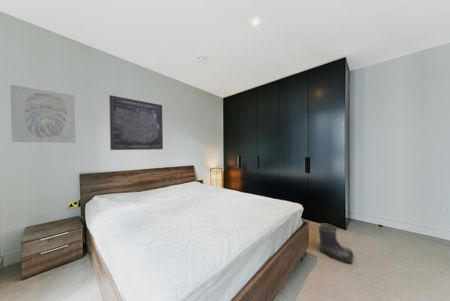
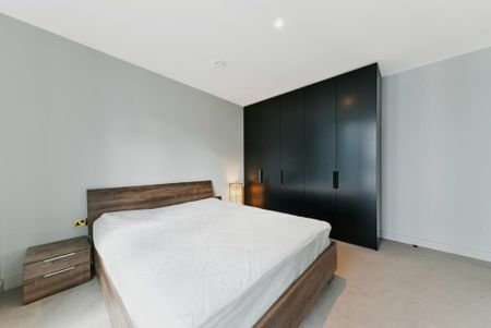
- wall art (46, 116)
- boots (335, 241)
- wall art (138, 125)
